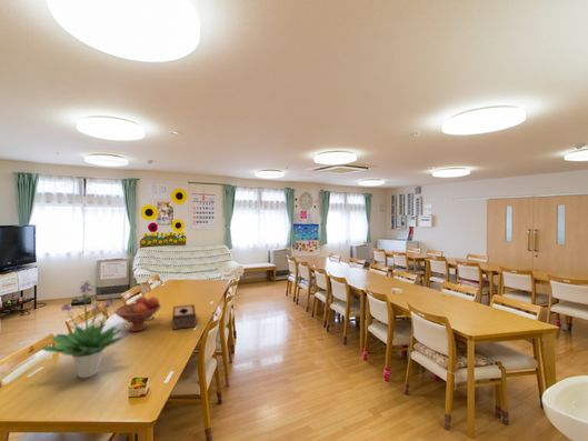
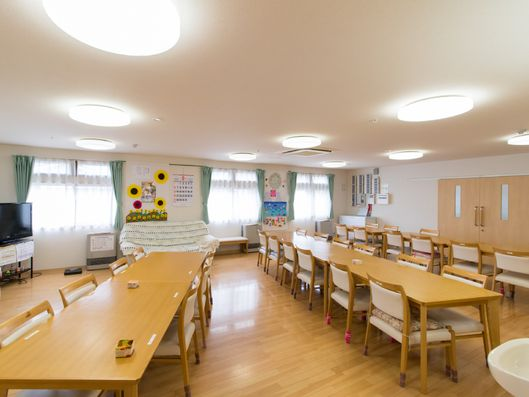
- fruit bowl (138, 313)
- potted plant (89, 325)
- tissue box (183, 315)
